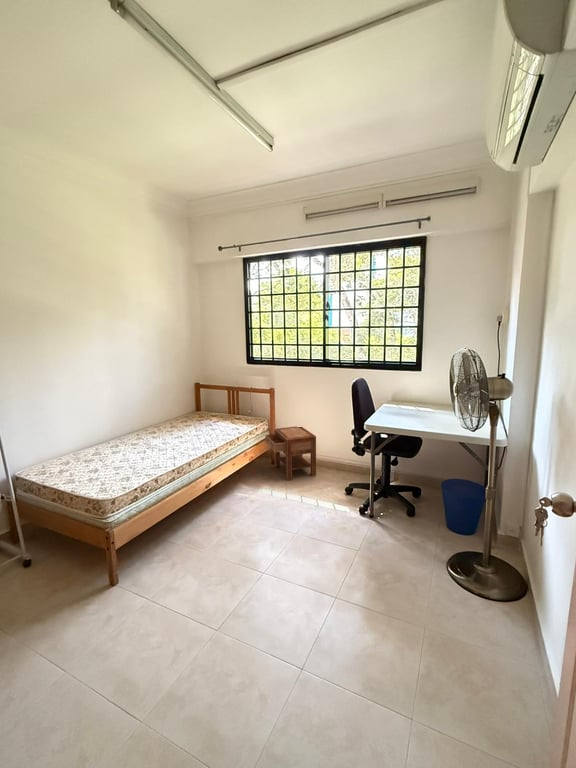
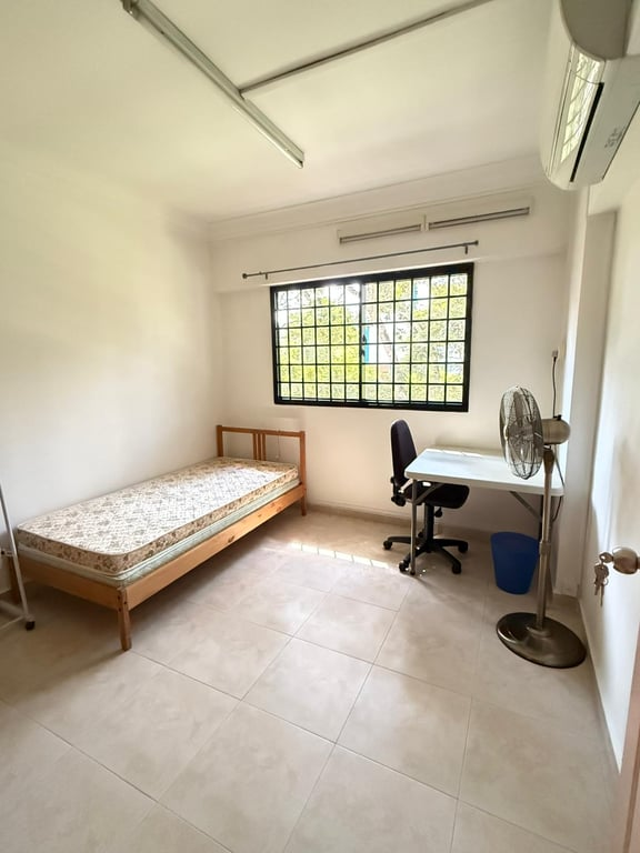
- nightstand (291, 452)
